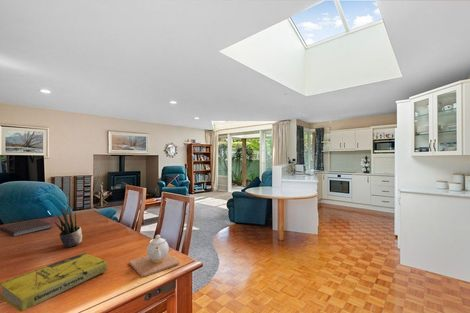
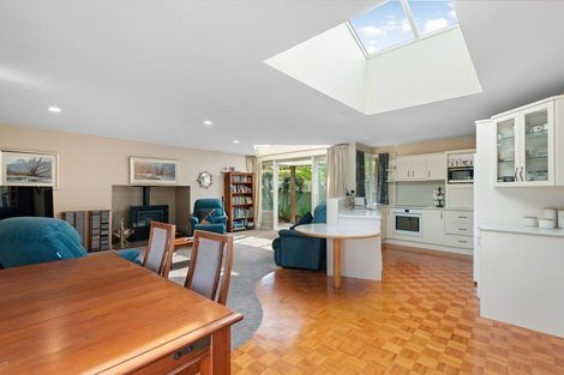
- potted plant (68, 224)
- teapot (154, 249)
- notebook (26, 227)
- book (58, 276)
